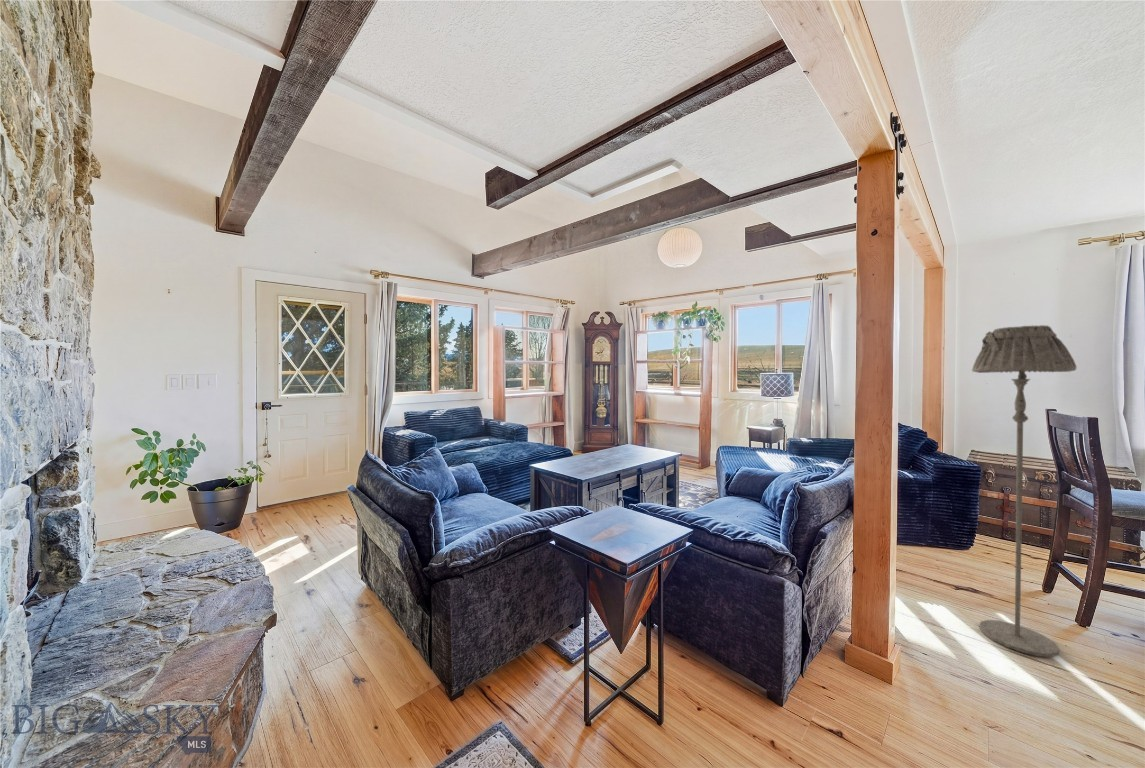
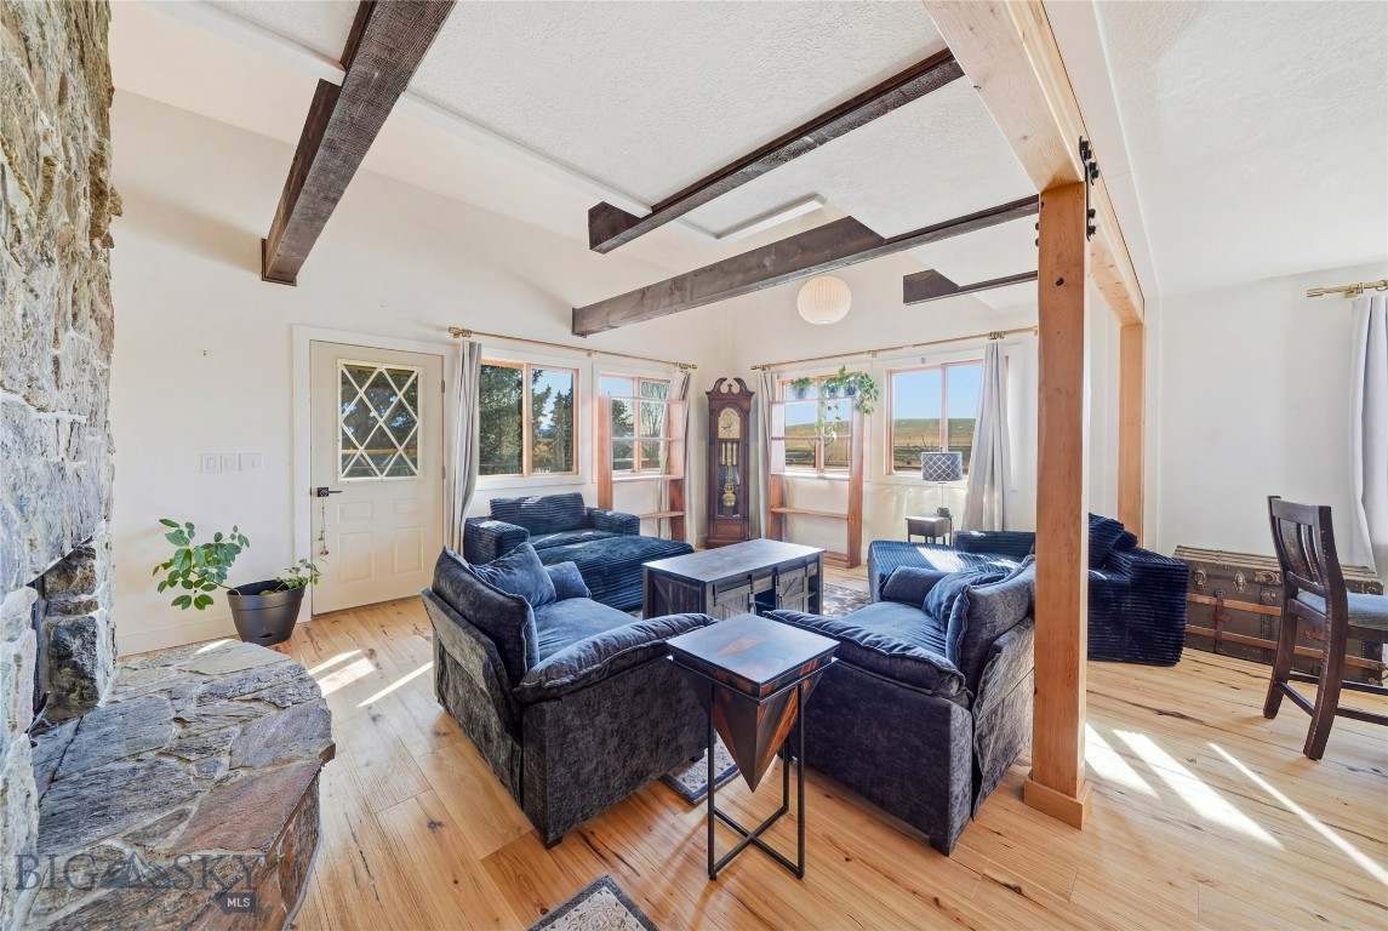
- floor lamp (1019, 483)
